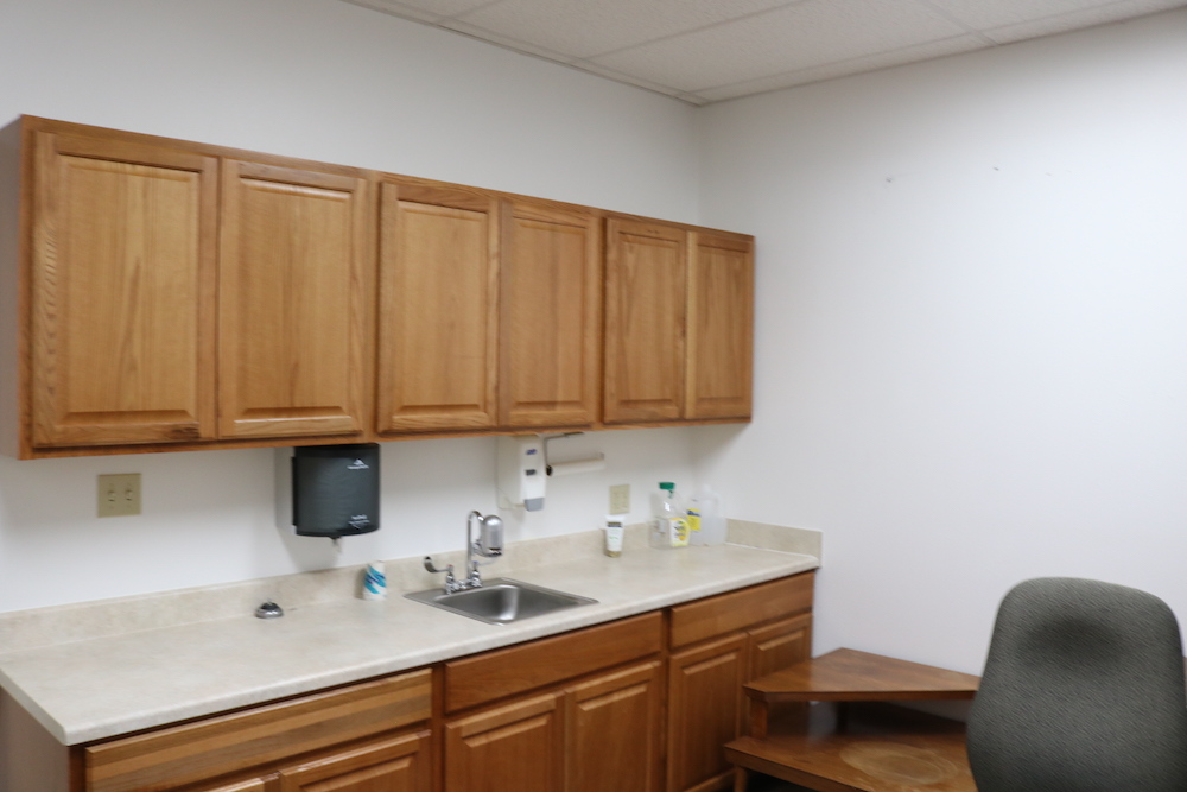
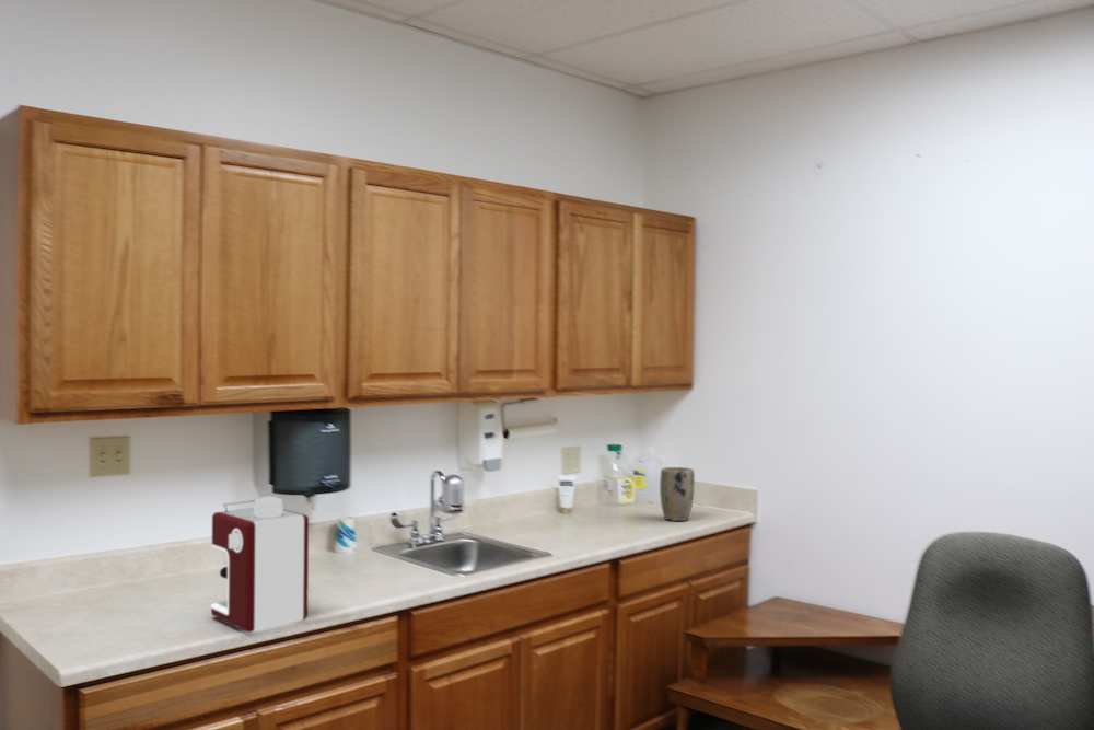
+ coffee maker (251, 554)
+ plant pot (676, 494)
